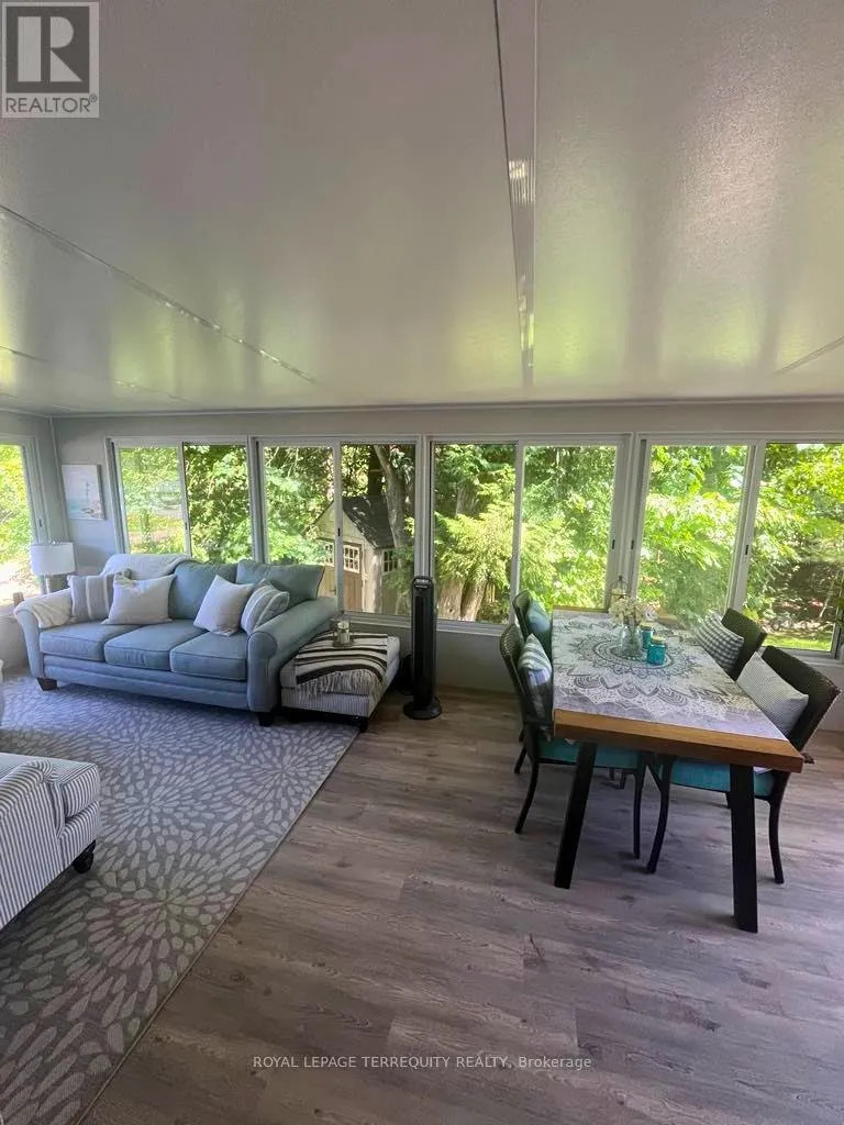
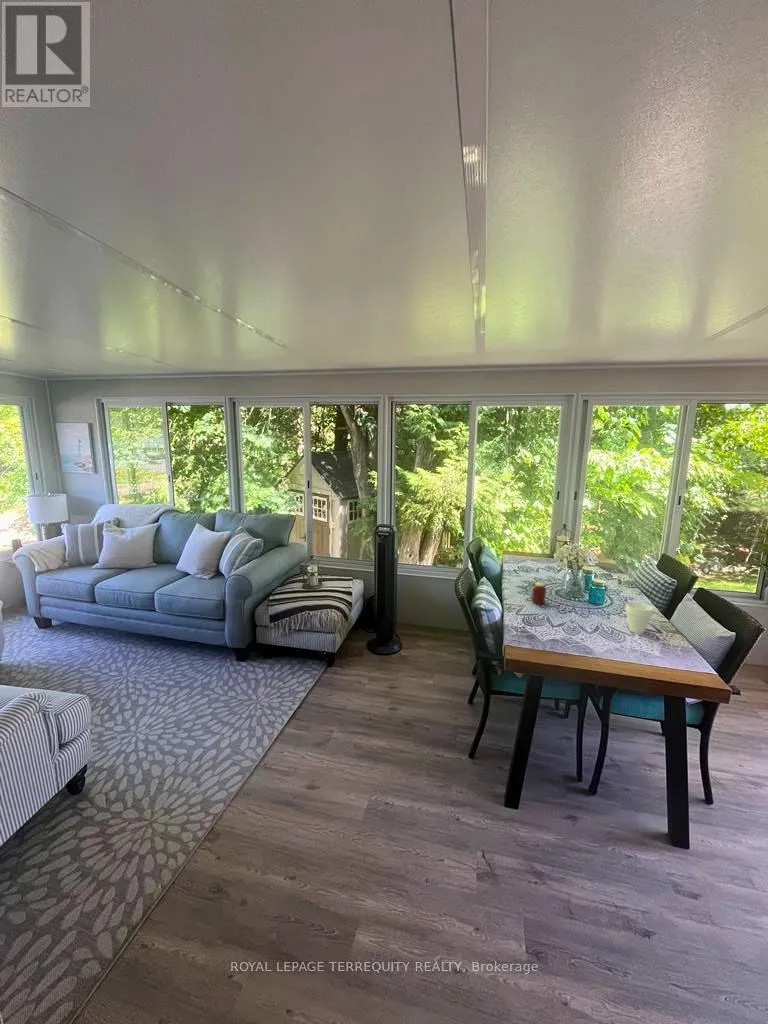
+ cup (638, 618)
+ jar (538, 591)
